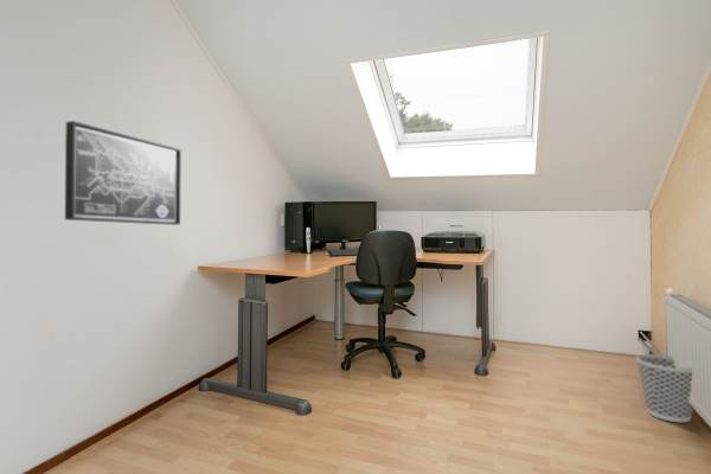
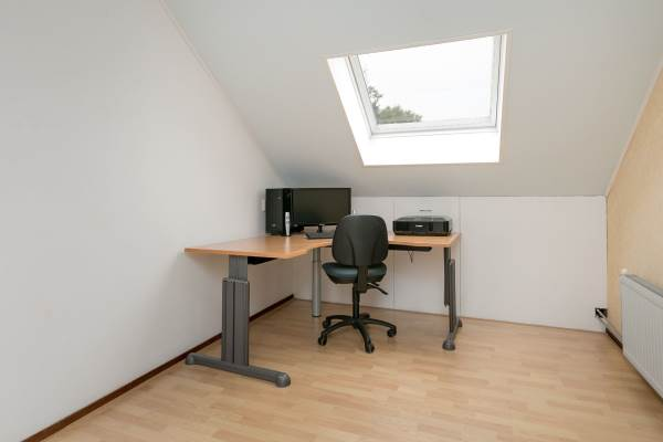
- wastebasket (668, 387)
- wall art (130, 179)
